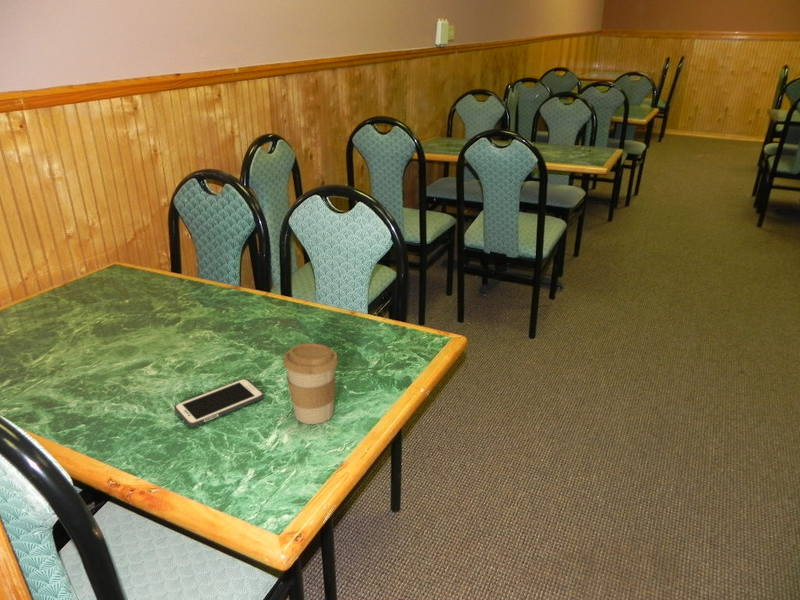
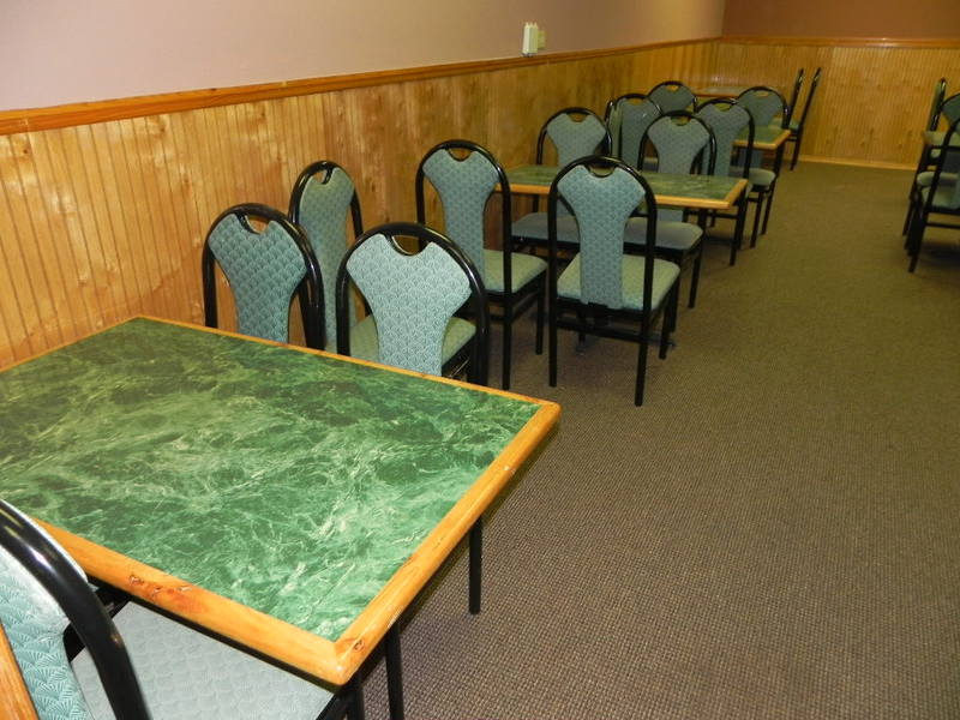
- cell phone (219, 401)
- coffee cup (312, 381)
